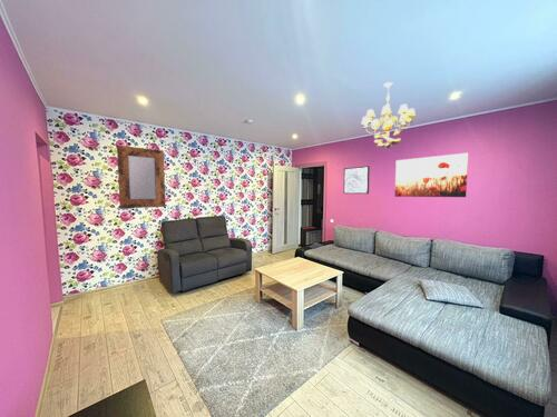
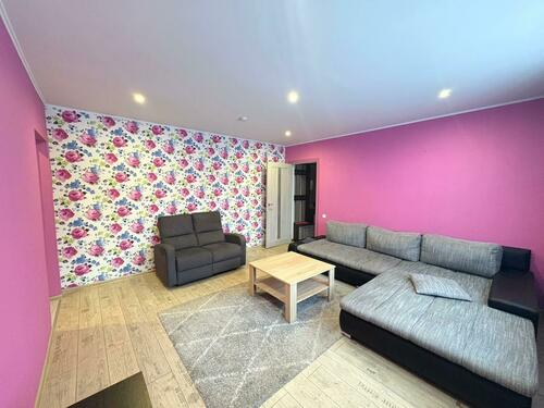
- wall art (355, 180)
- home mirror (143, 178)
- wall art (427, 177)
- chandelier (387, 117)
